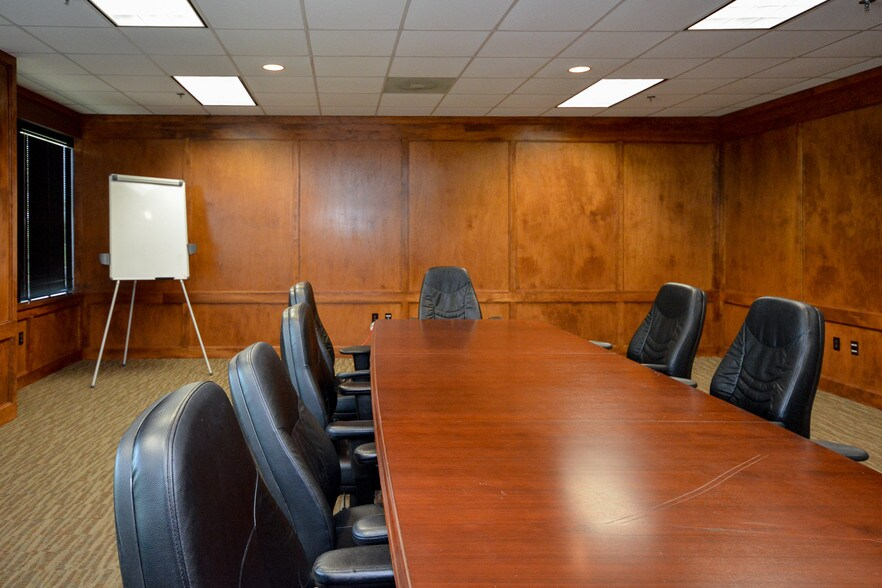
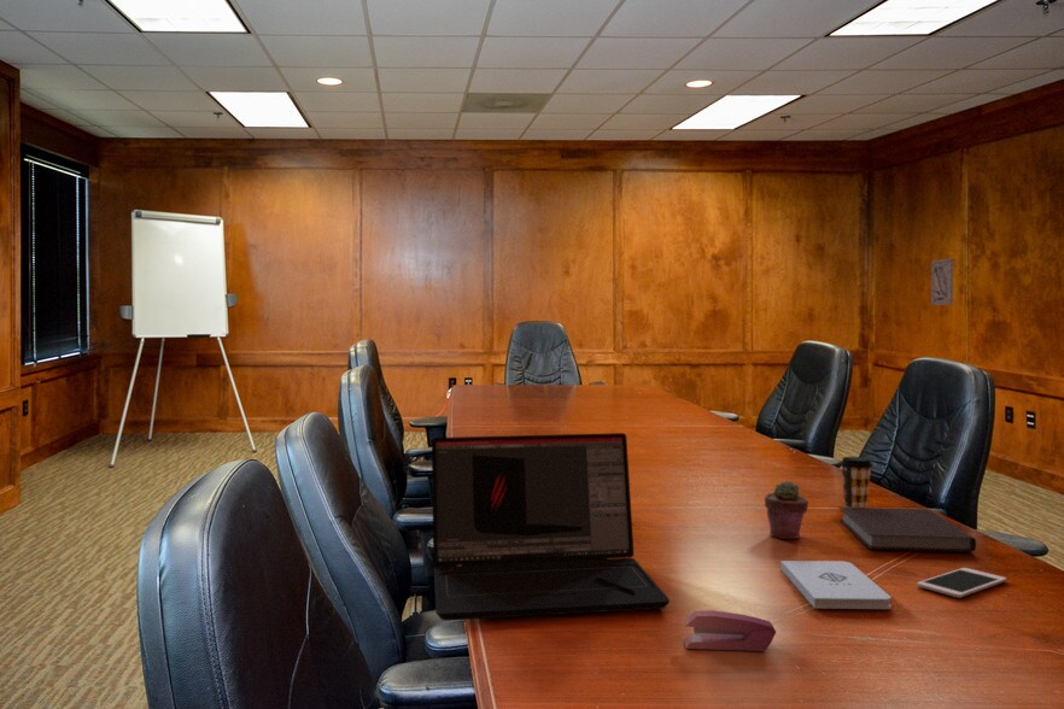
+ potted succulent (785, 508)
+ notebook (901, 527)
+ coffee cup (855, 482)
+ wall art (941, 282)
+ stapler (729, 629)
+ notepad (832, 582)
+ cell phone (961, 581)
+ laptop (542, 516)
